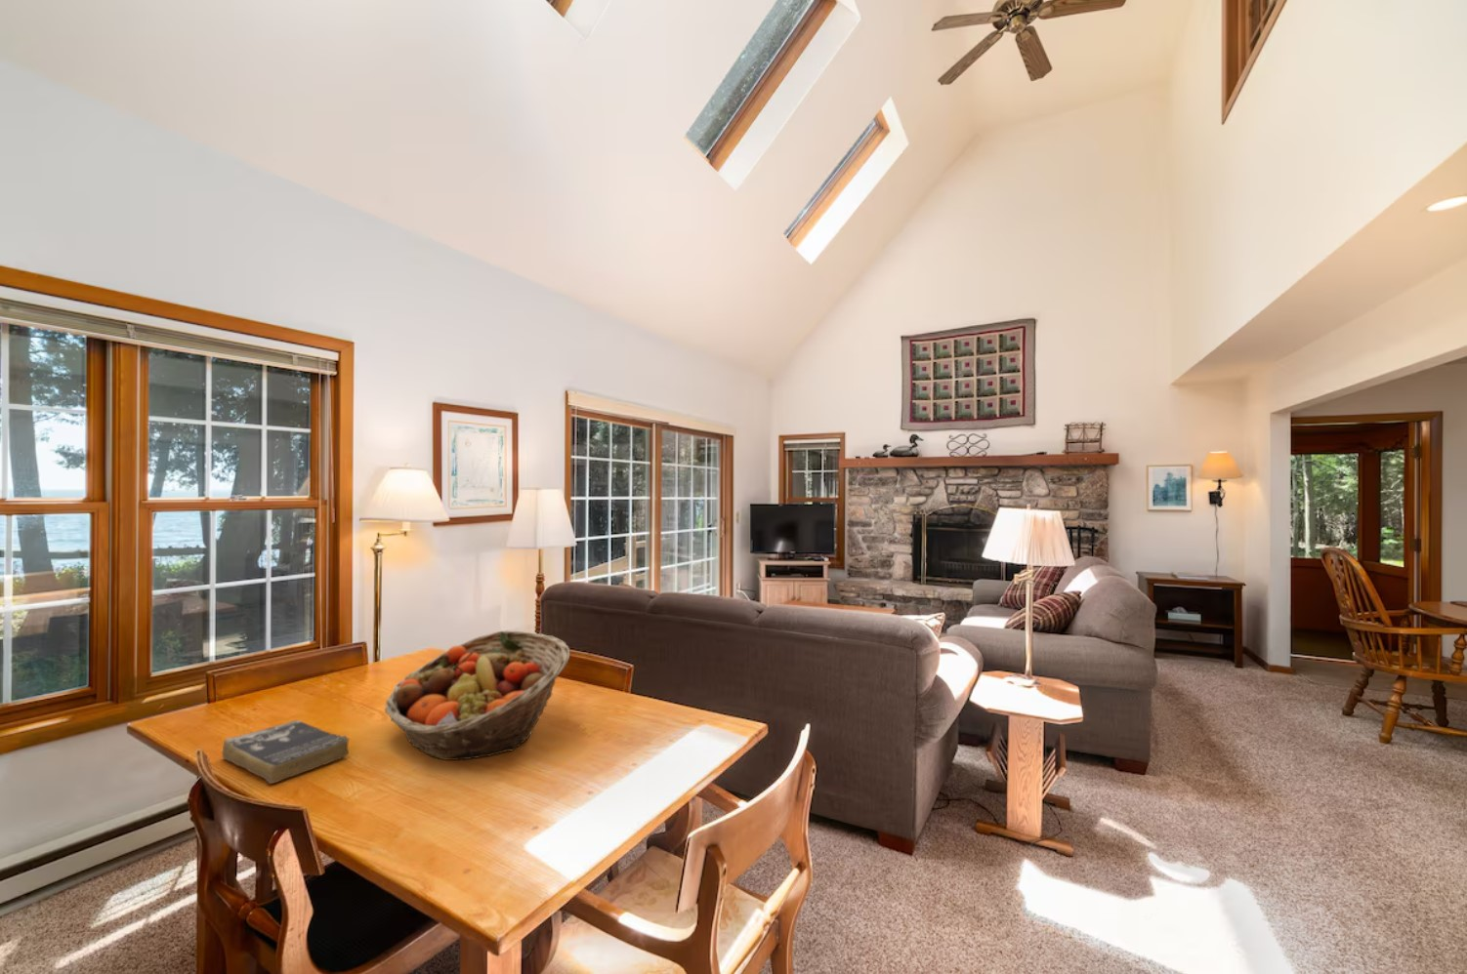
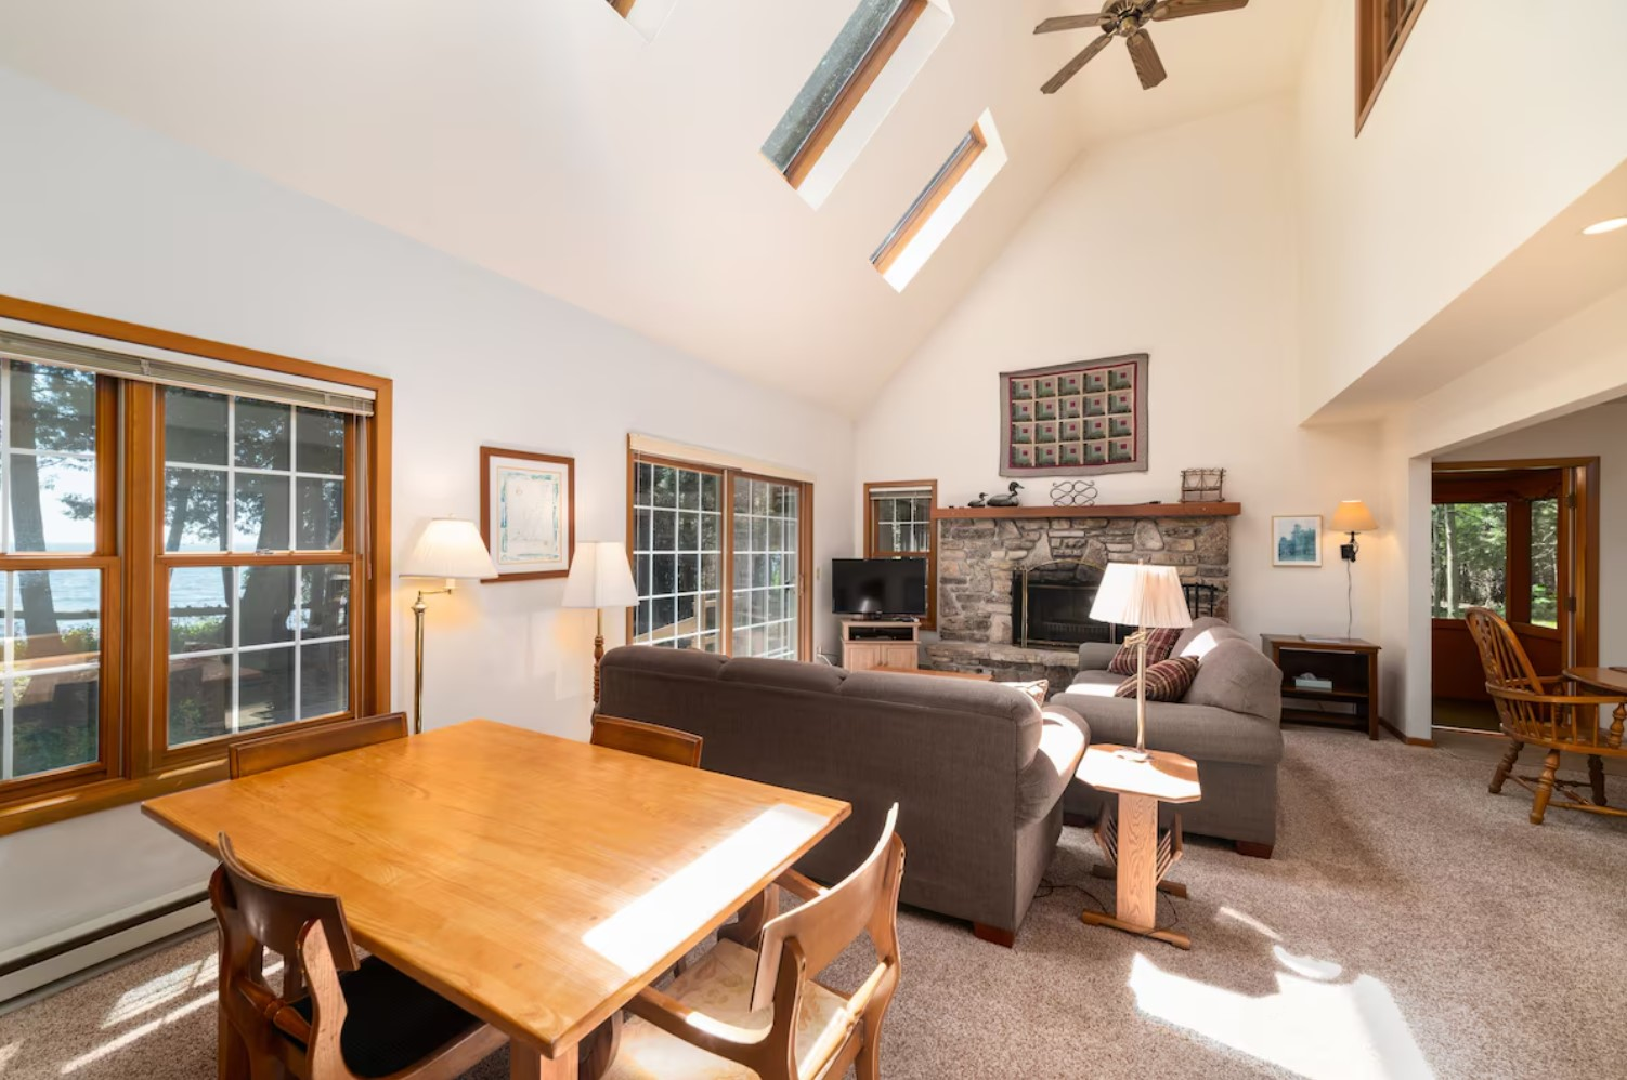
- book (284, 748)
- fruit basket (481, 689)
